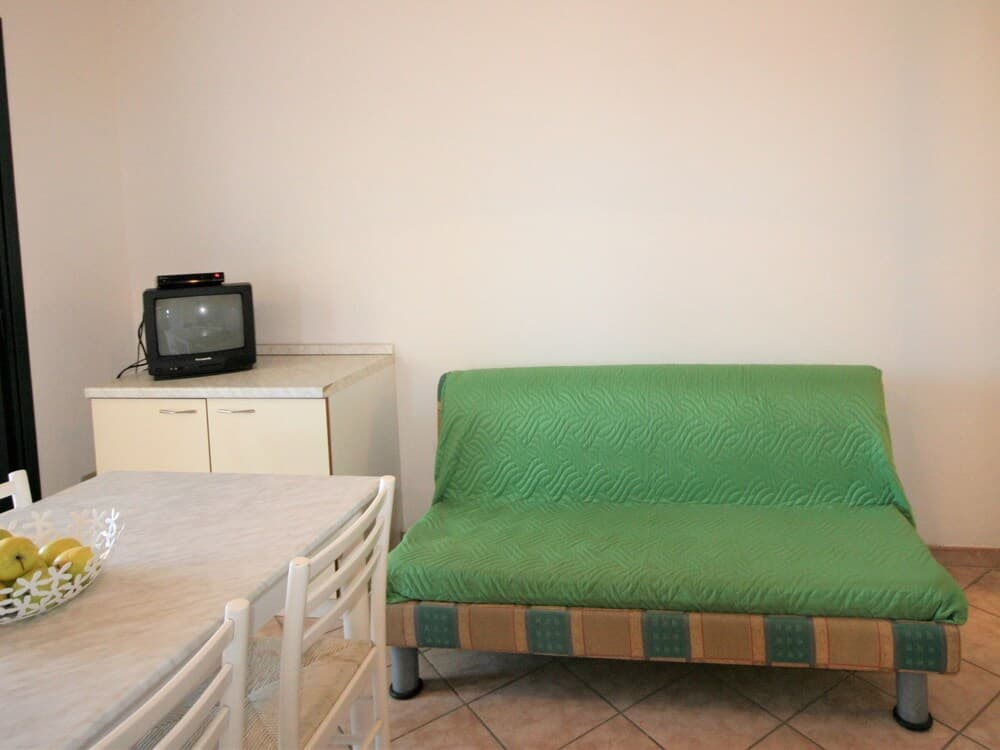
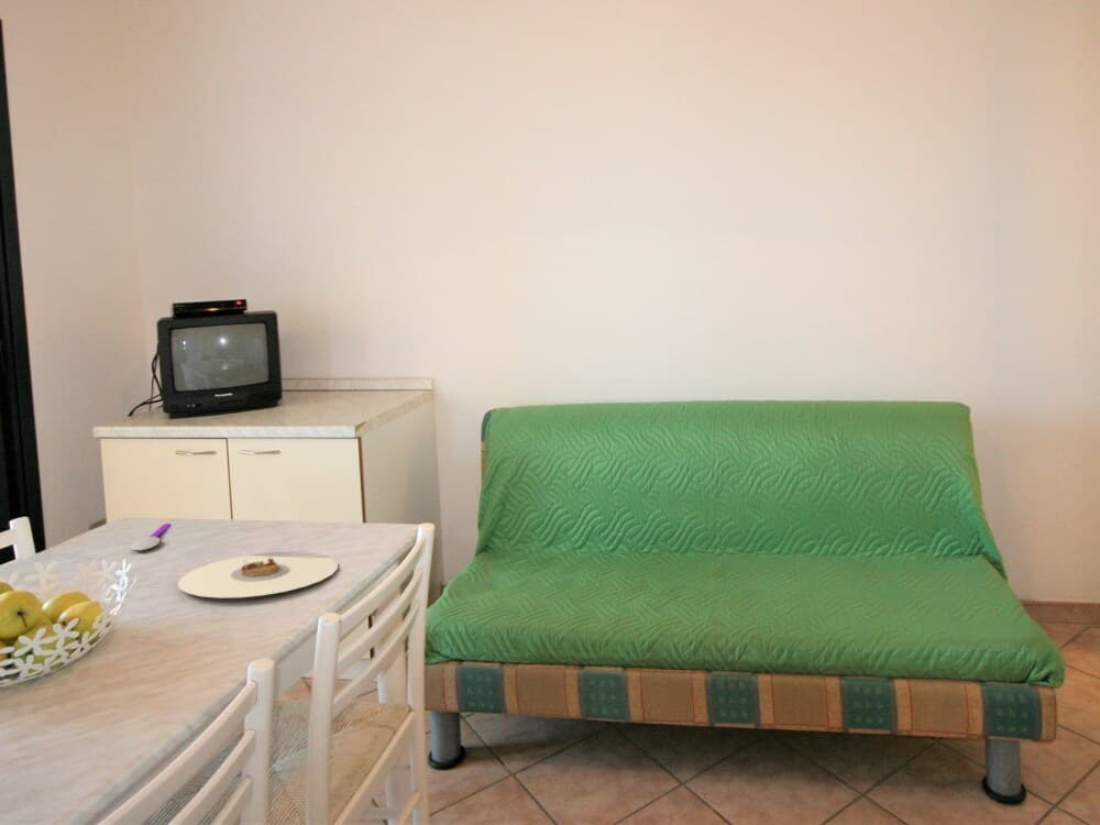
+ plate (258, 566)
+ spoon (154, 535)
